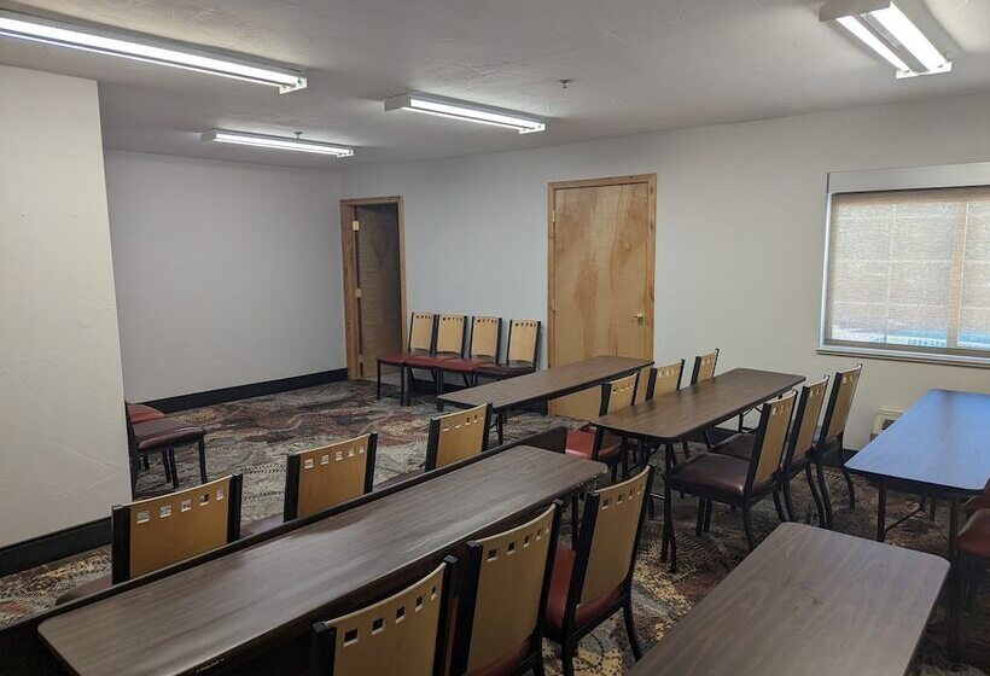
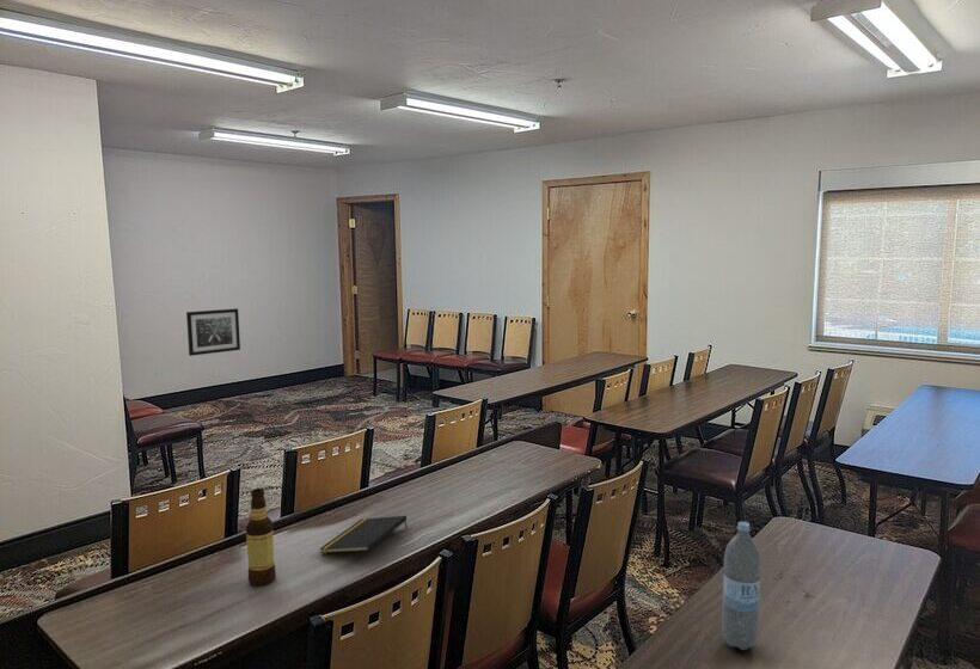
+ water bottle (741, 584)
+ notepad (365, 533)
+ wall art (214, 331)
+ bottle (259, 535)
